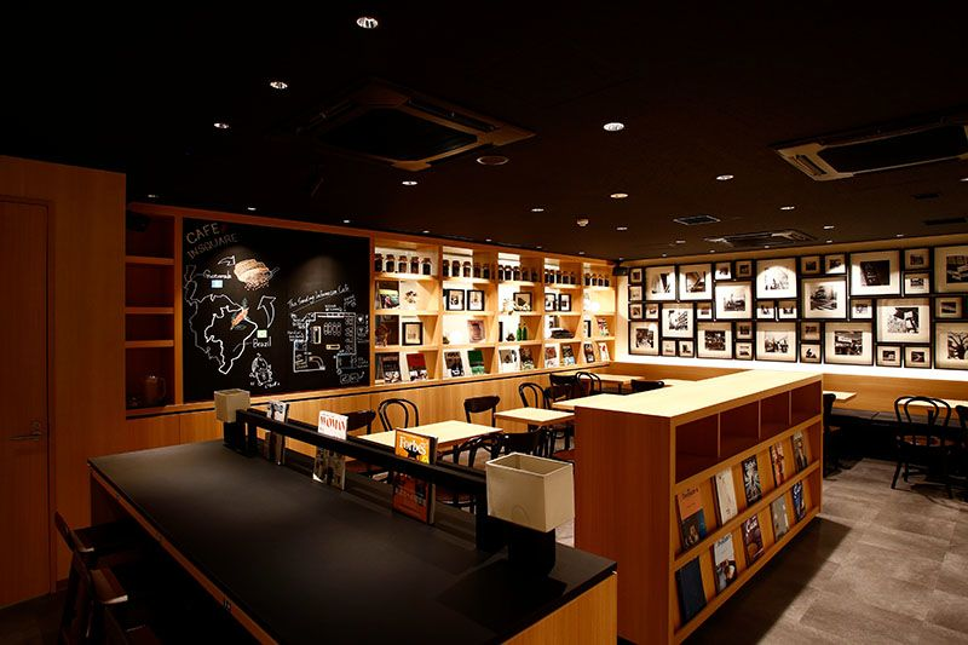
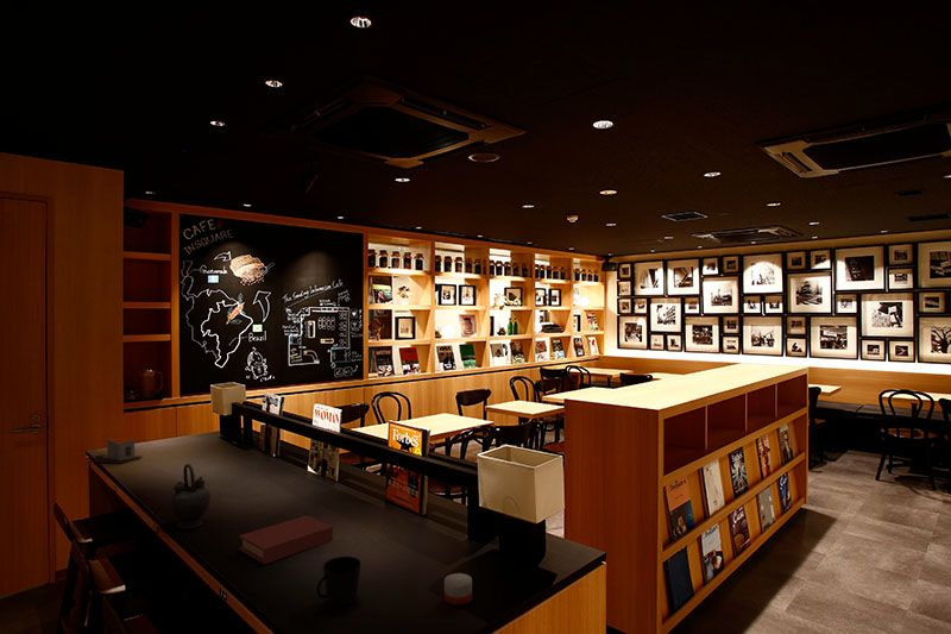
+ book (286, 538)
+ teapot (189, 494)
+ candle (458, 578)
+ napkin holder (116, 447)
+ cup (338, 583)
